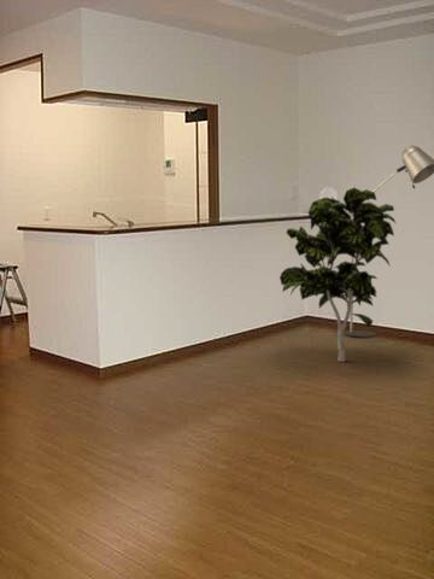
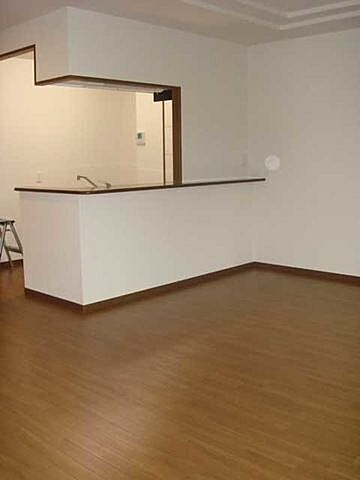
- floor lamp (352, 257)
- indoor plant (336, 274)
